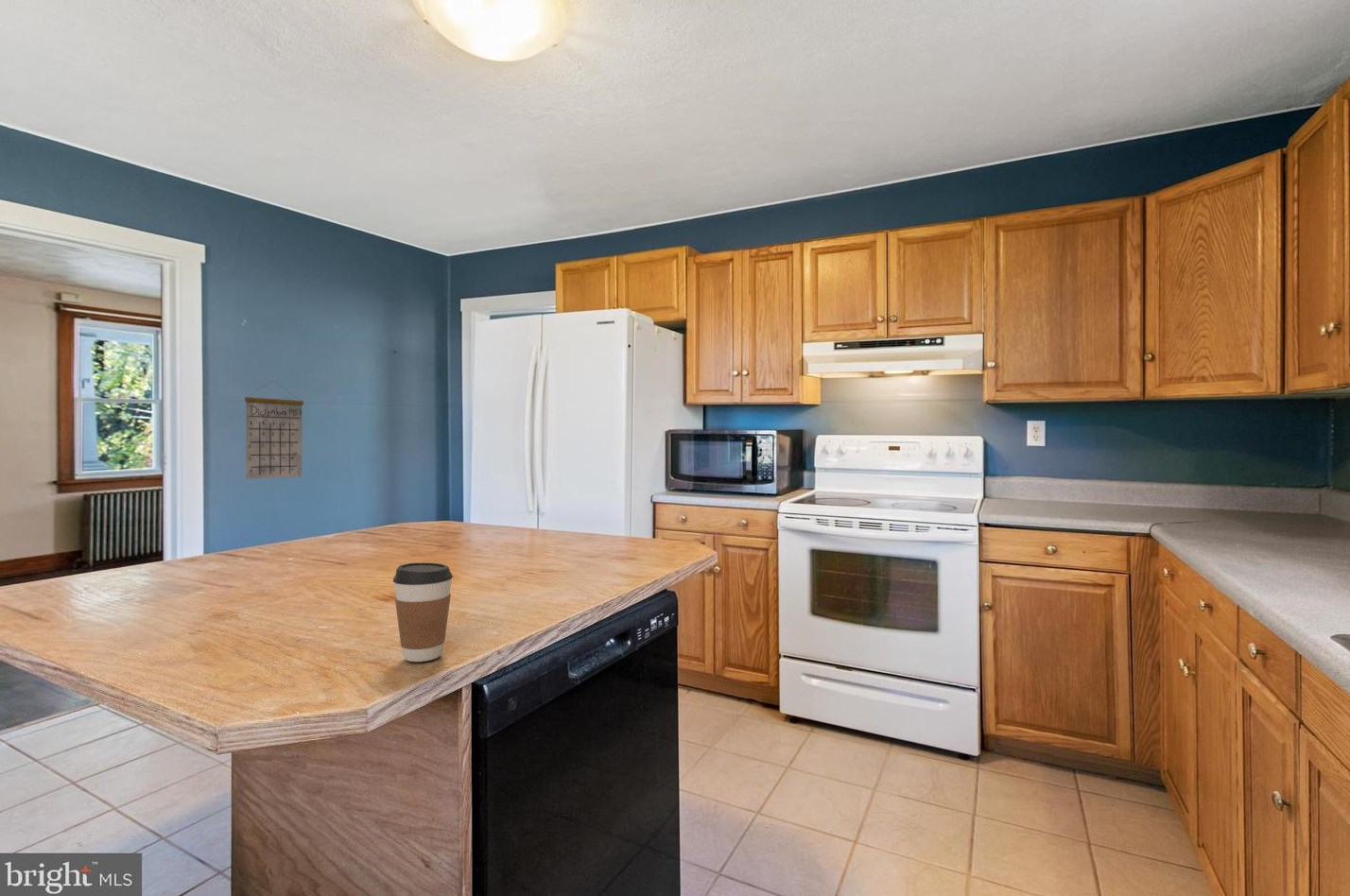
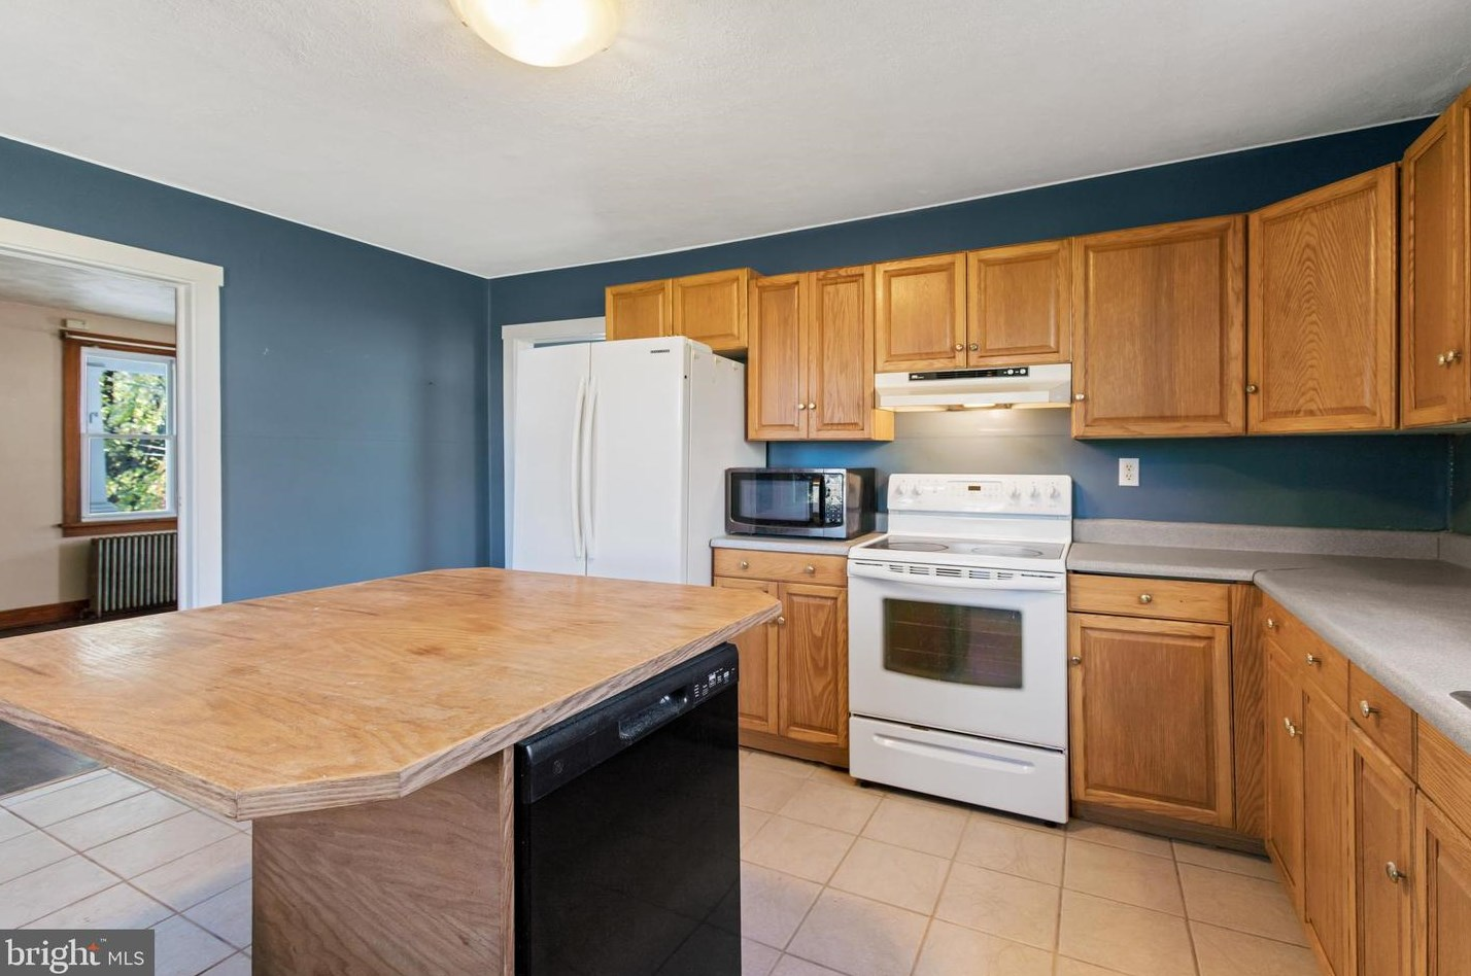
- calendar (275, 429)
- coffee cup (423, 611)
